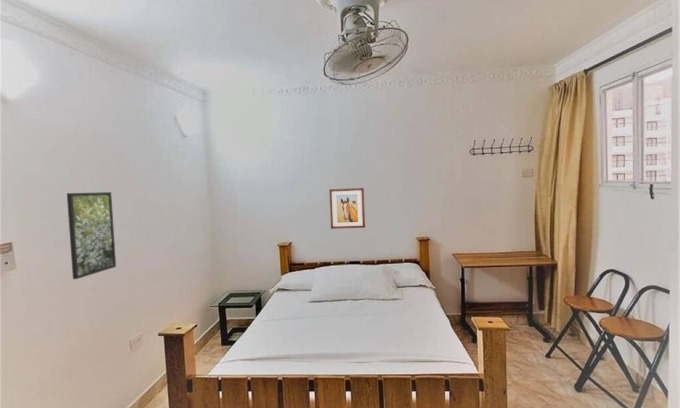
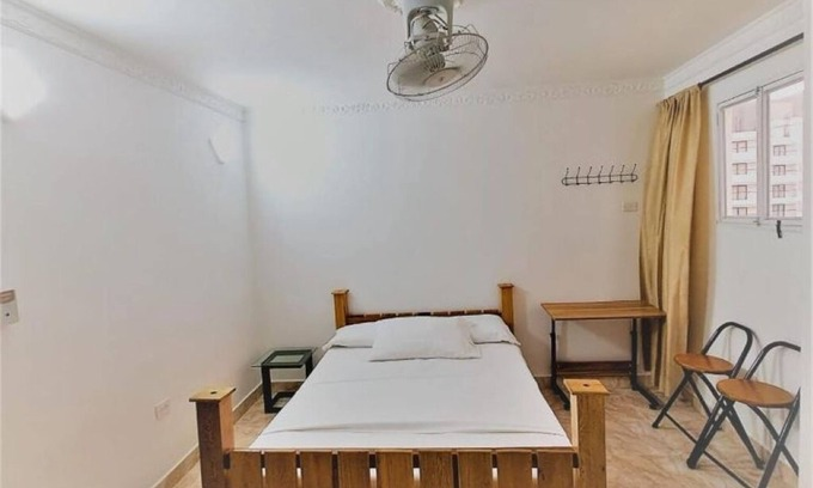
- wall art (347, 208)
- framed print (93, 232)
